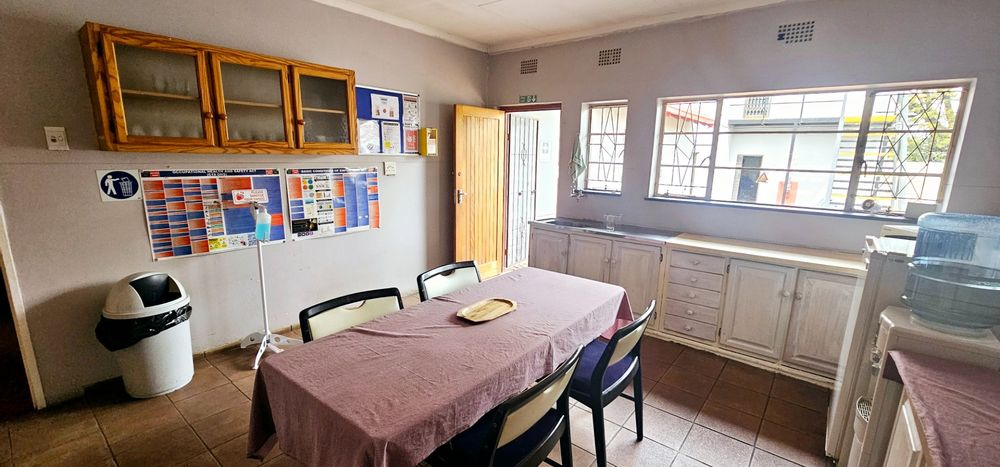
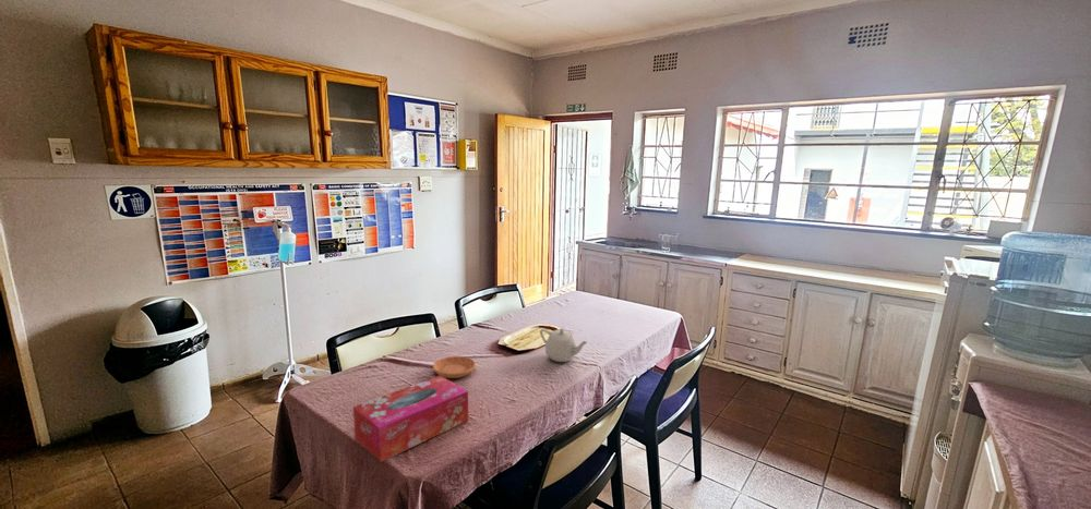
+ tissue box (413, 413)
+ saucer (454, 367)
+ teapot (563, 343)
